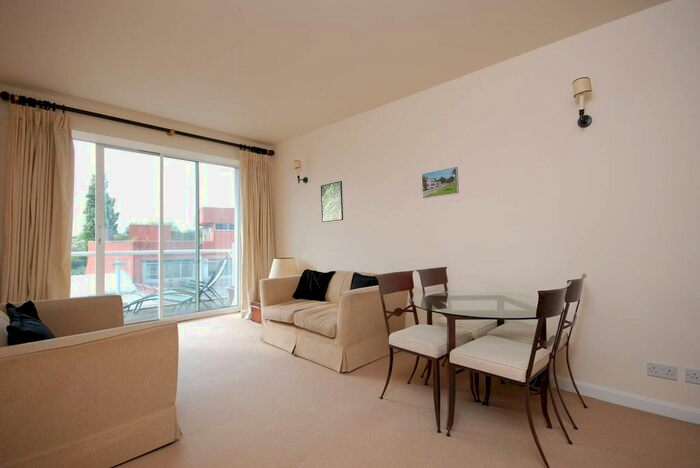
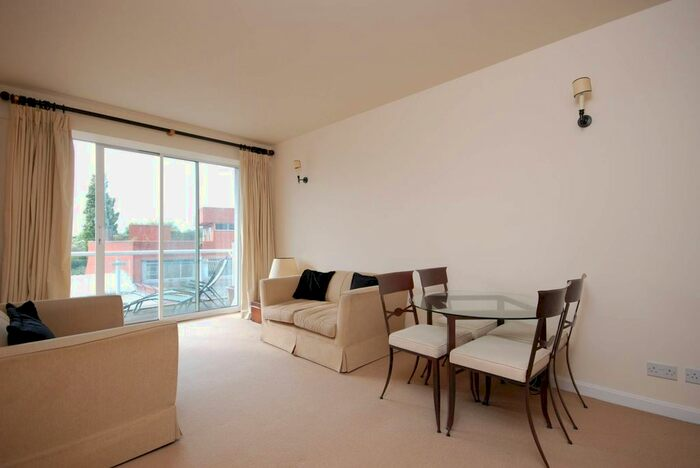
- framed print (331, 202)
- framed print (439, 183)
